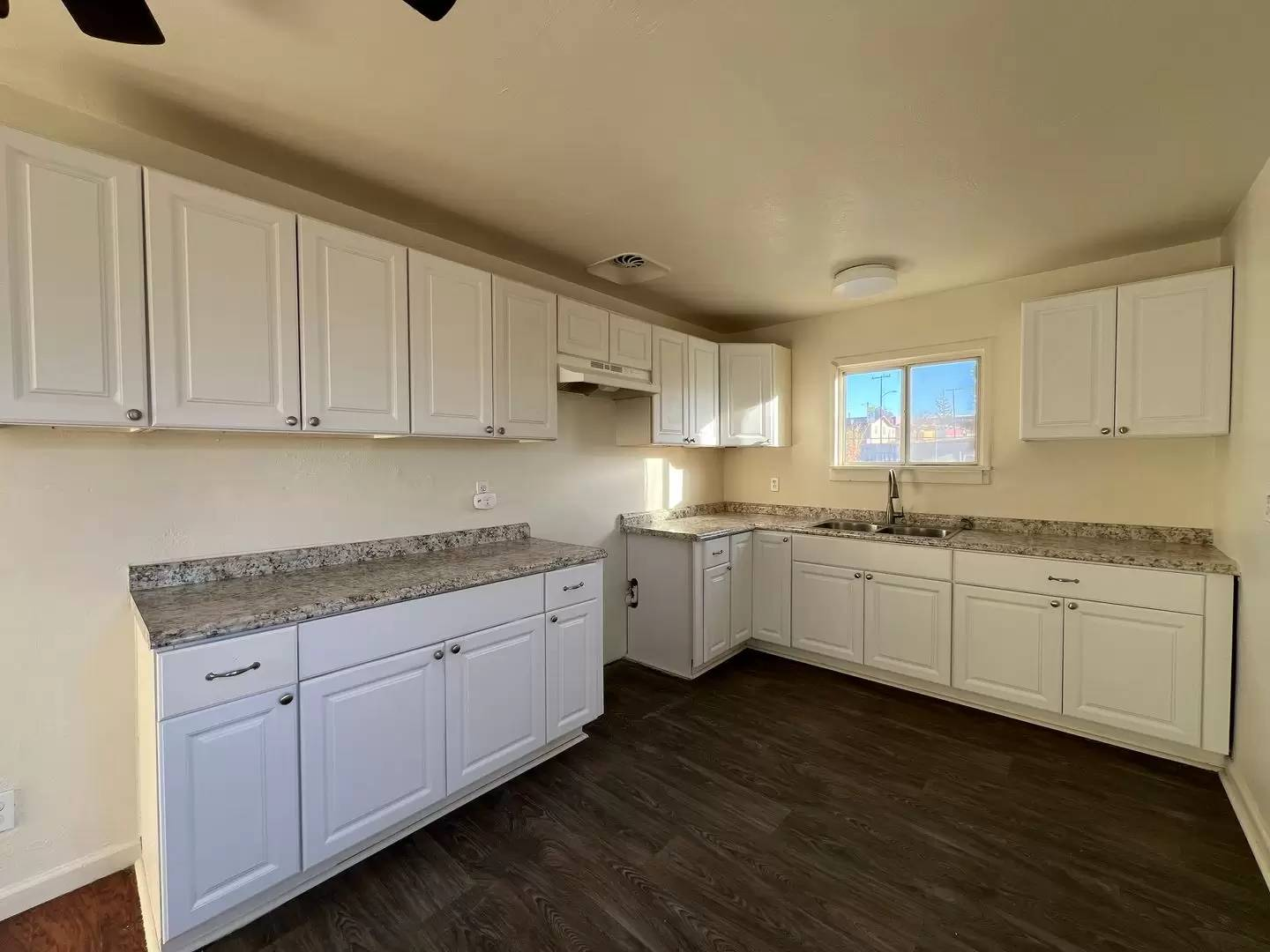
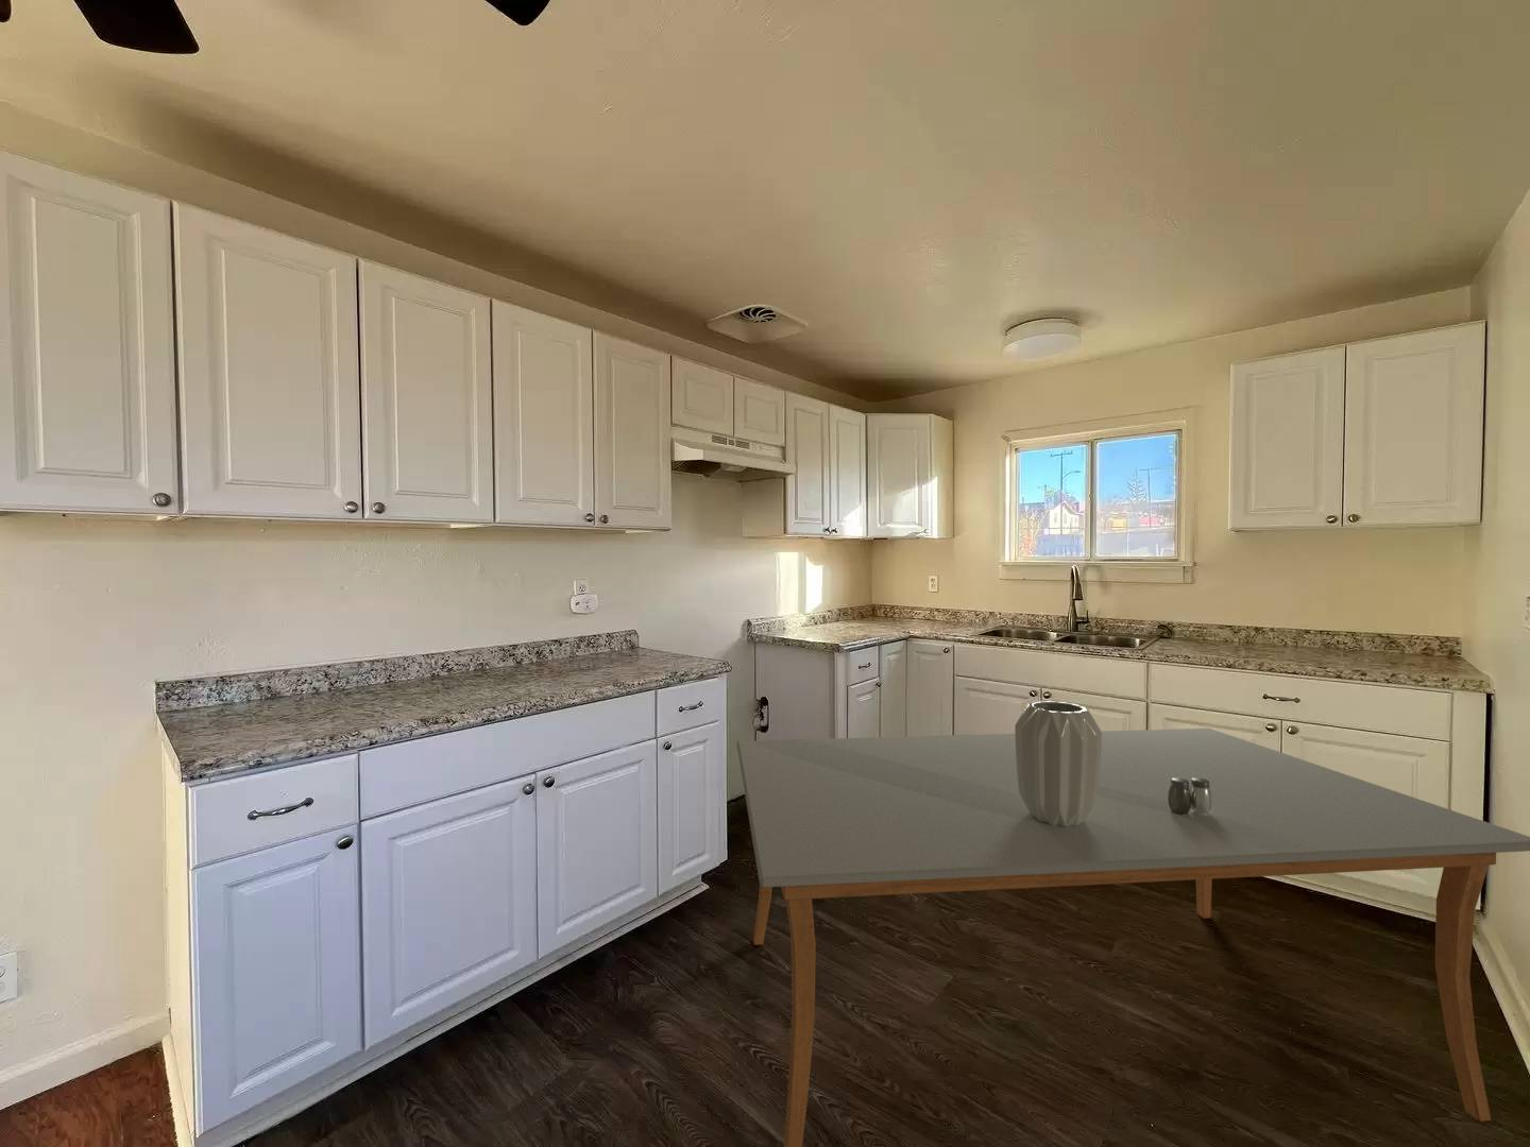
+ dining table (1052, 886)
+ vase (1058, 760)
+ salt and pepper shaker (1189, 794)
